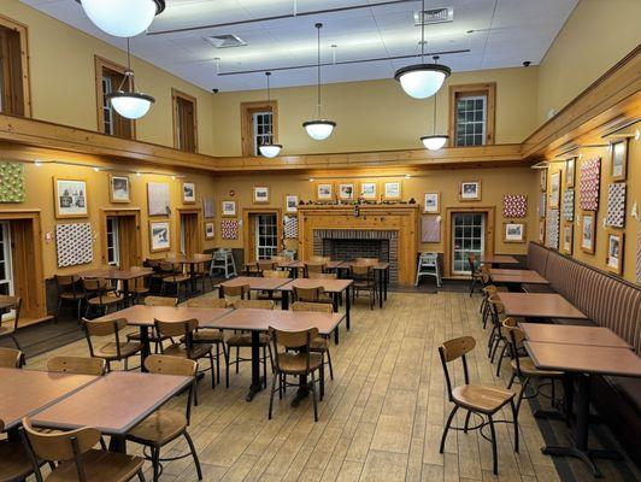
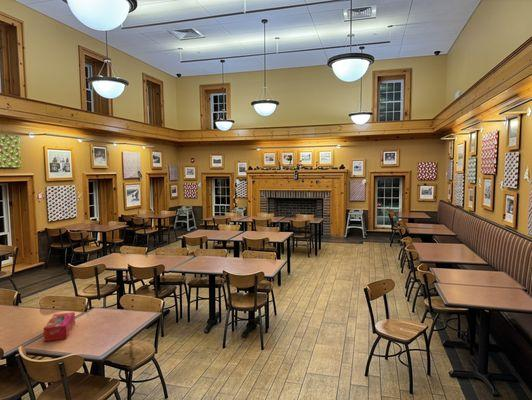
+ tissue box (60, 325)
